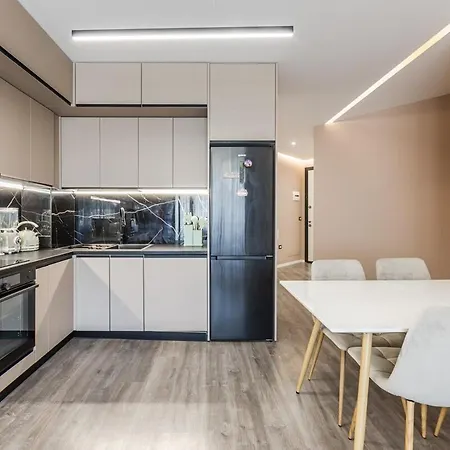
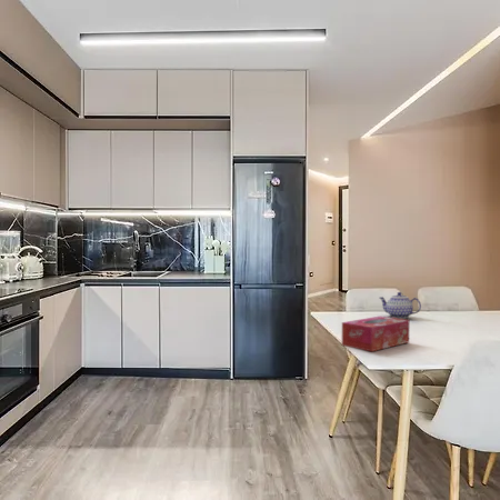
+ teapot (399, 304)
+ tissue box (376, 332)
